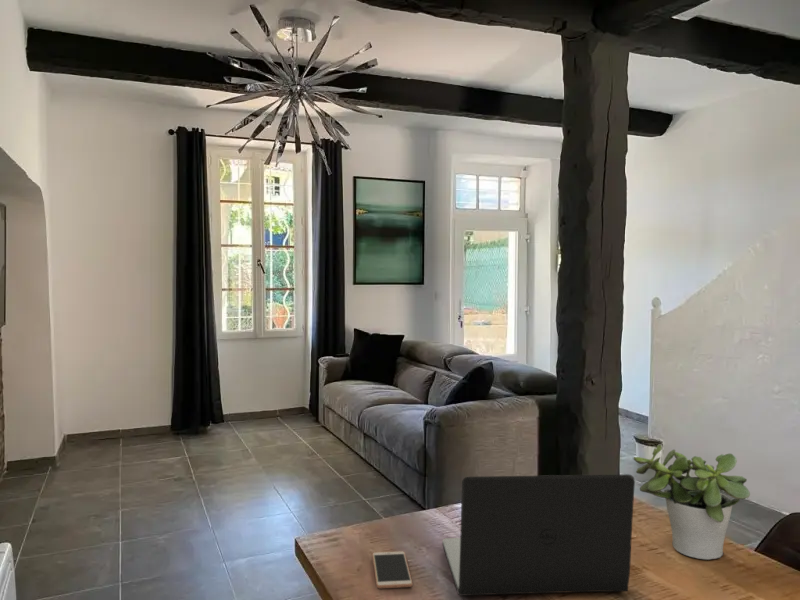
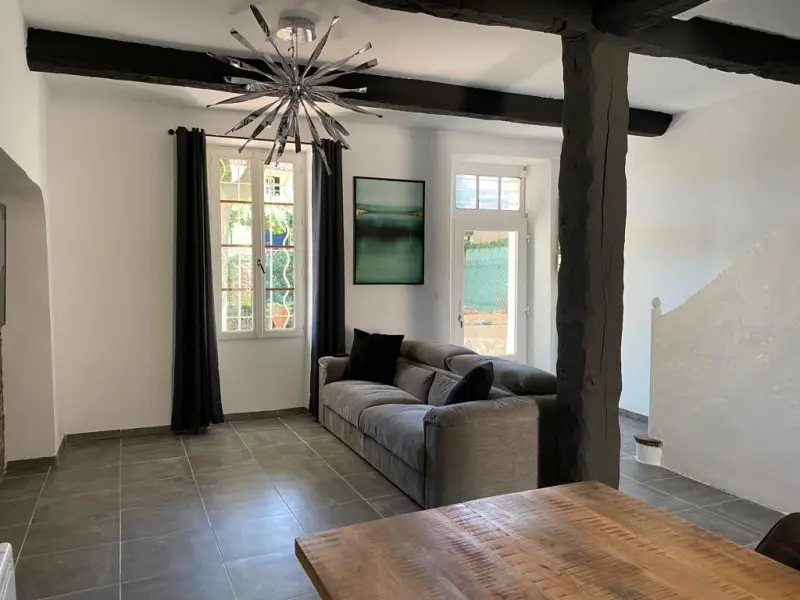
- potted plant (690, 501)
- smartphone (391, 568)
- laptop (529, 513)
